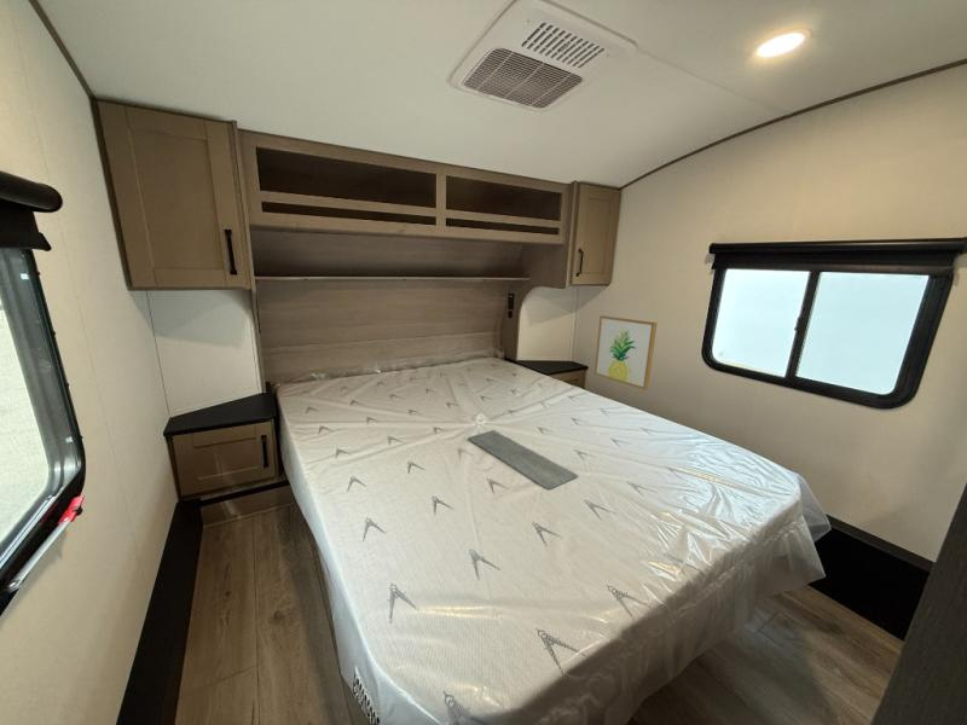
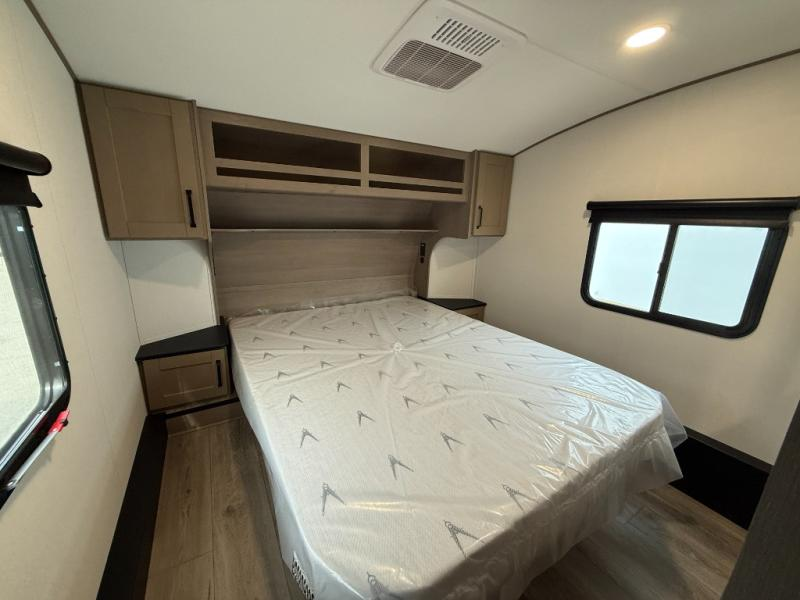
- bath mat (516, 454)
- wall art (623, 350)
